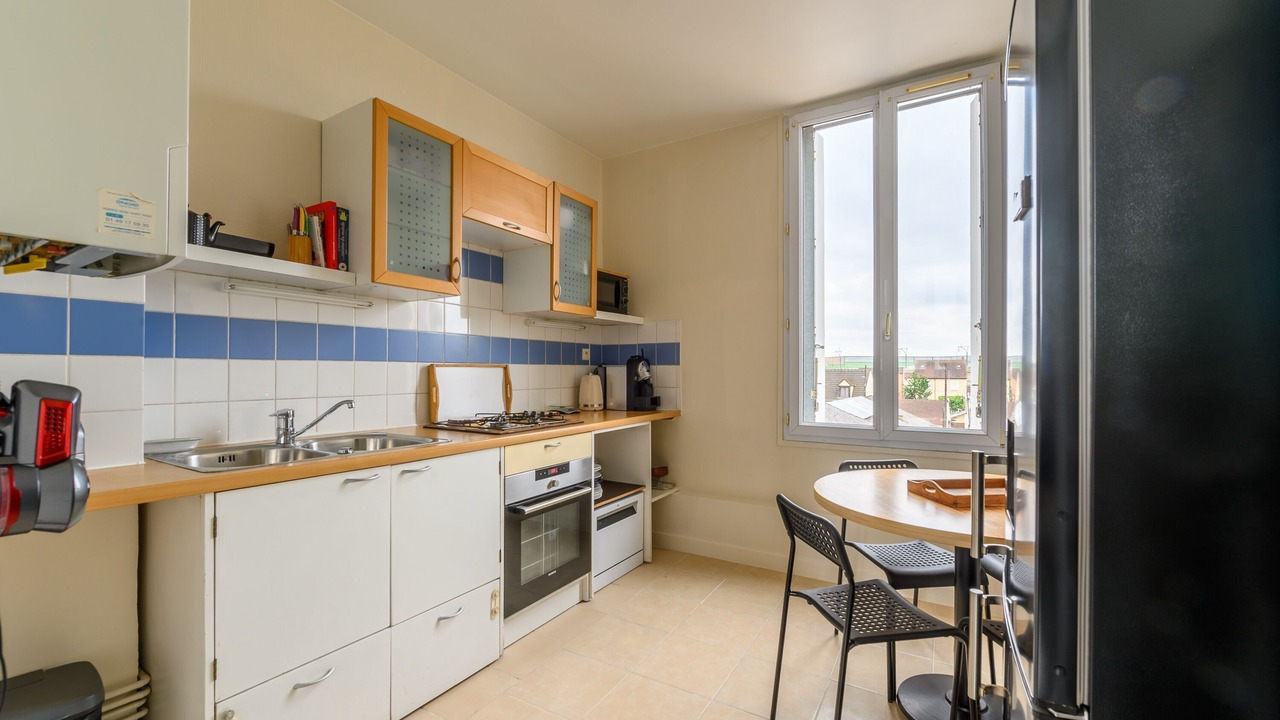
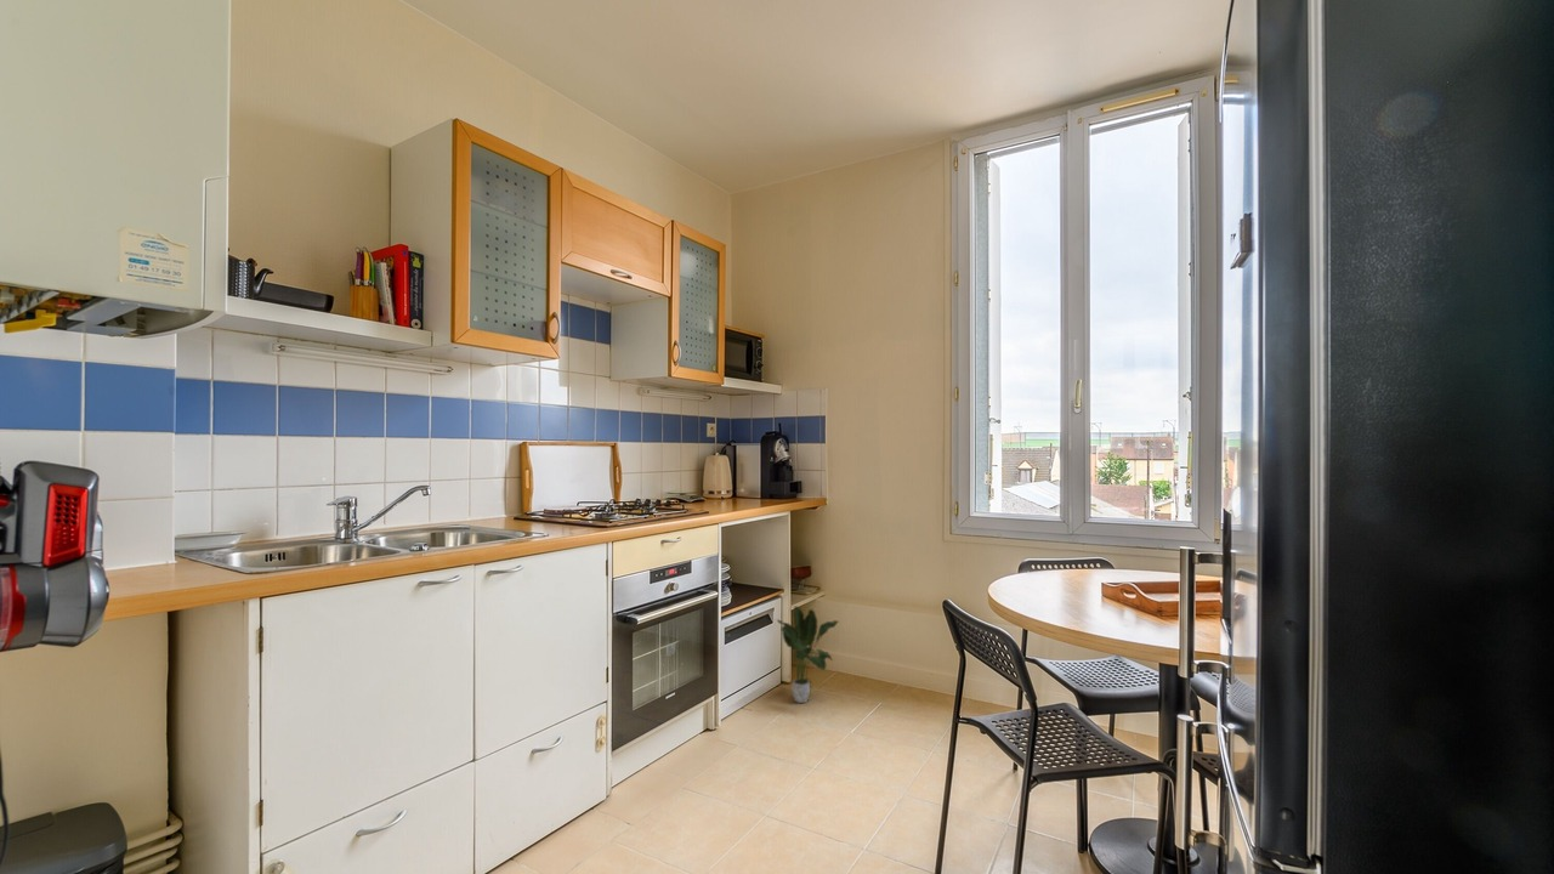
+ potted plant (806, 653)
